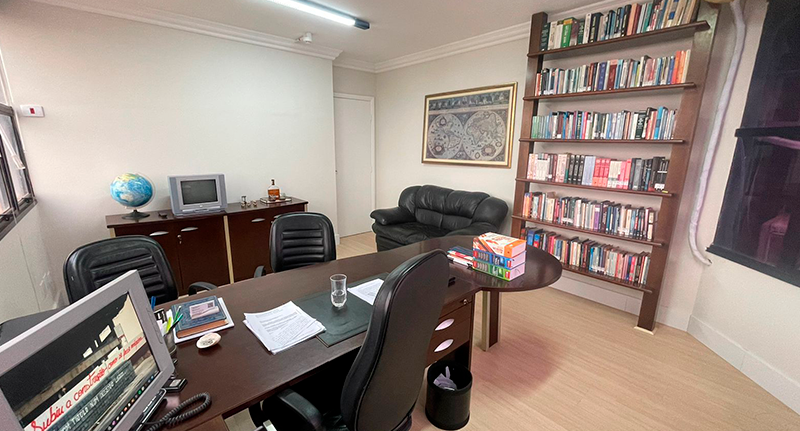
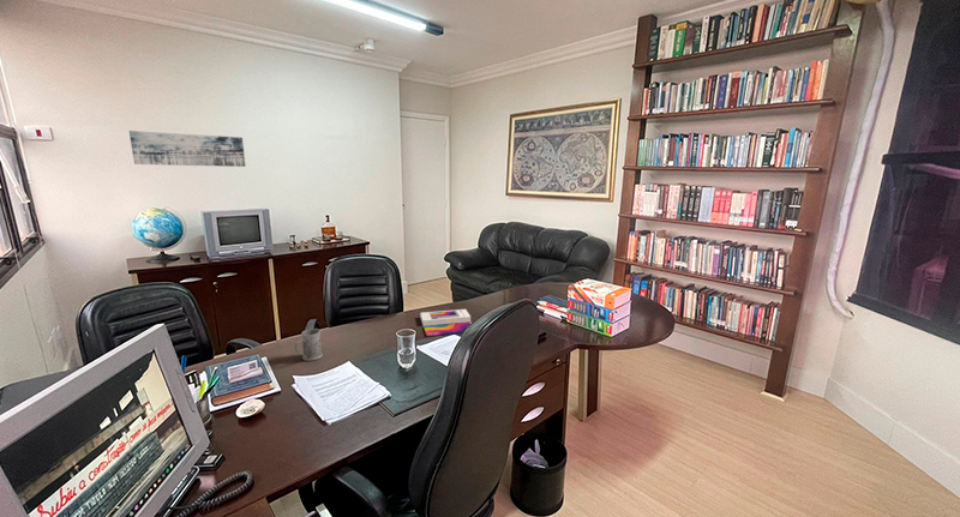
+ wall art (191, 150)
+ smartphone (448, 321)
+ mug (307, 345)
